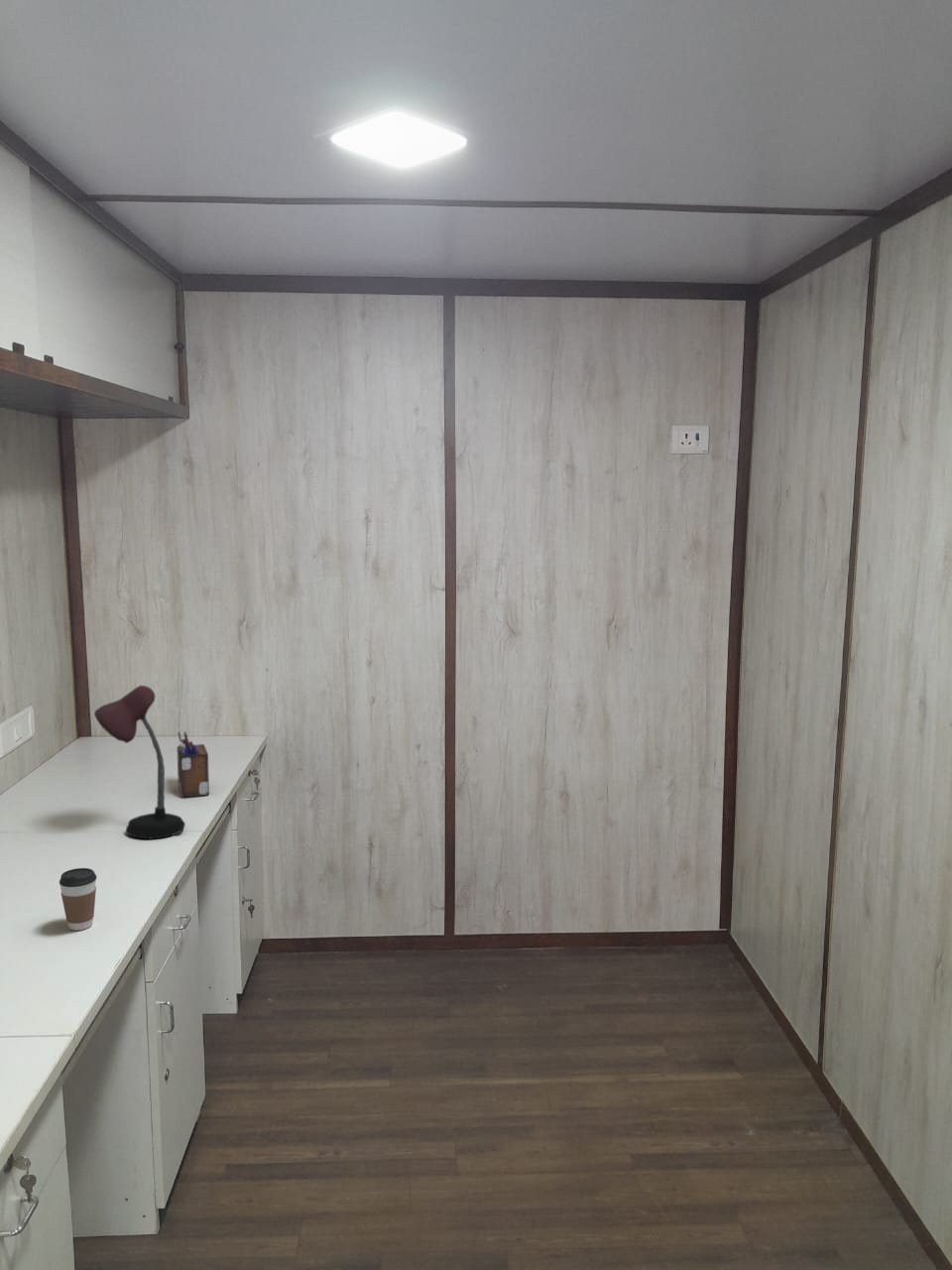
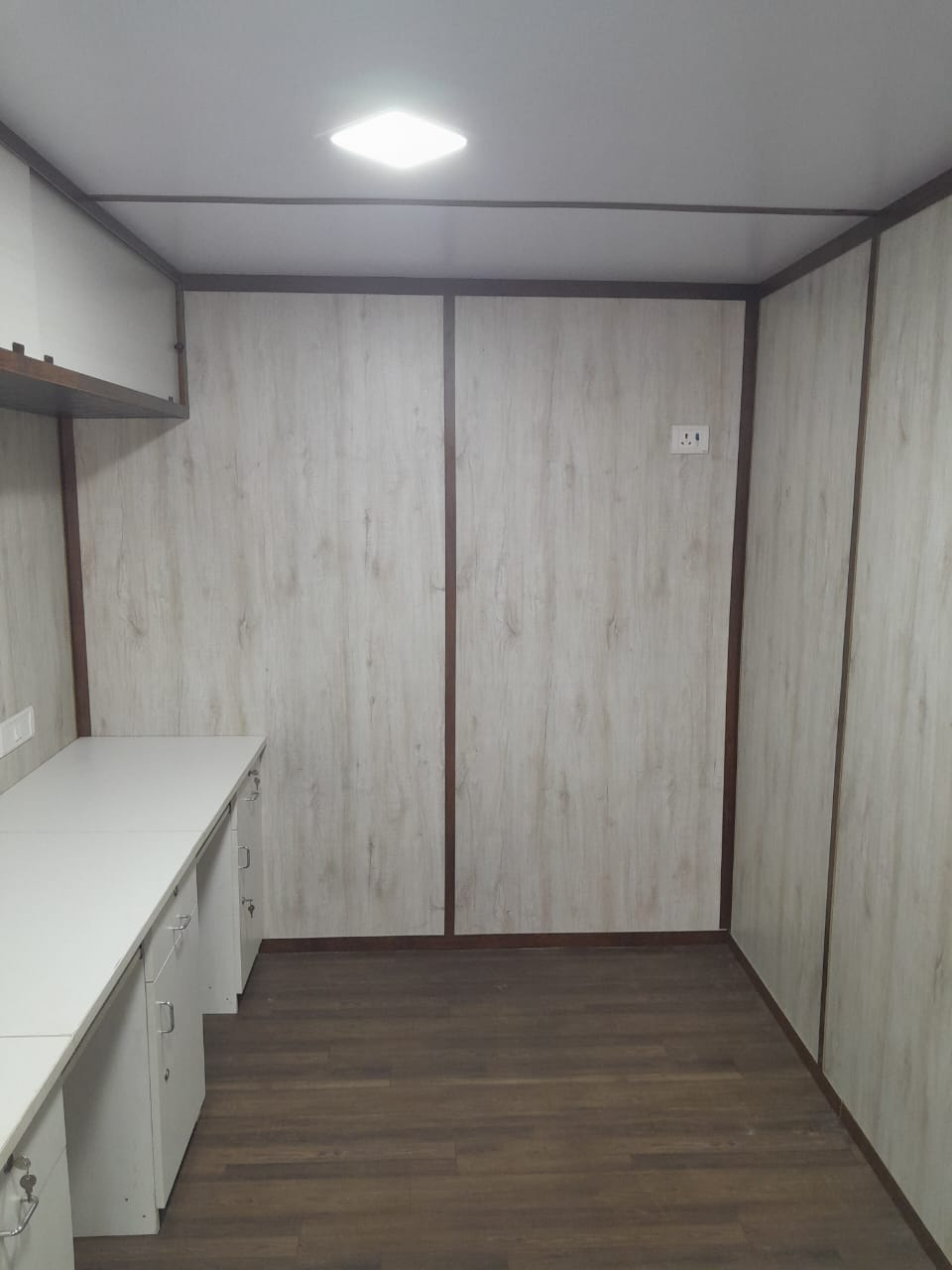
- coffee cup (78, 899)
- desk organizer (192, 762)
- desk lamp (157, 759)
